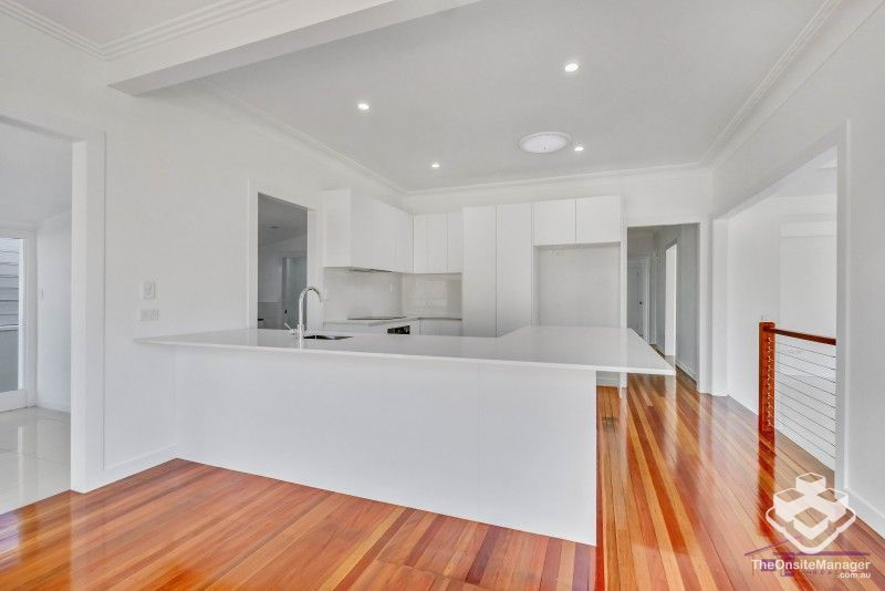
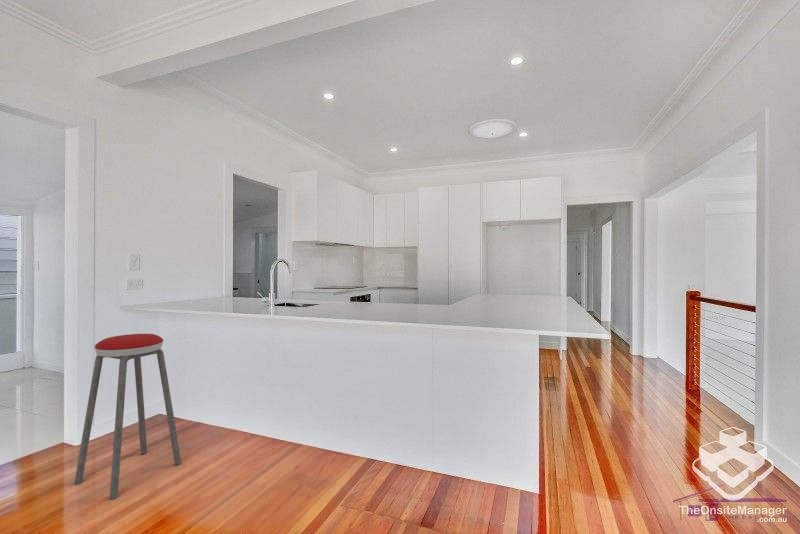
+ music stool (137, 404)
